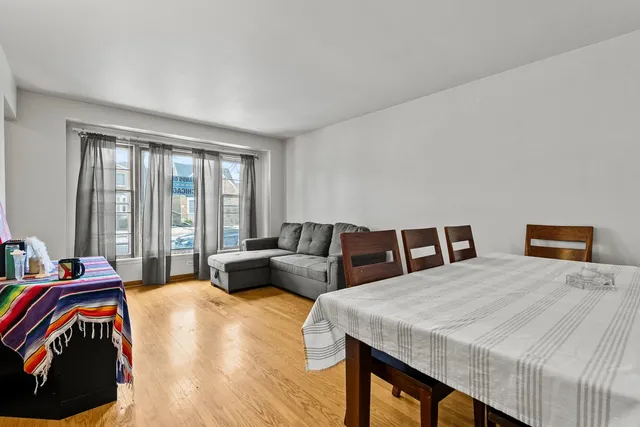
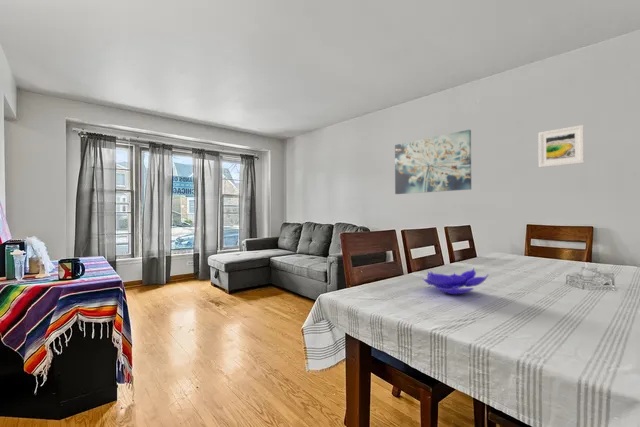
+ wall art (429, 165)
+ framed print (560, 147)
+ decorative bowl (453, 278)
